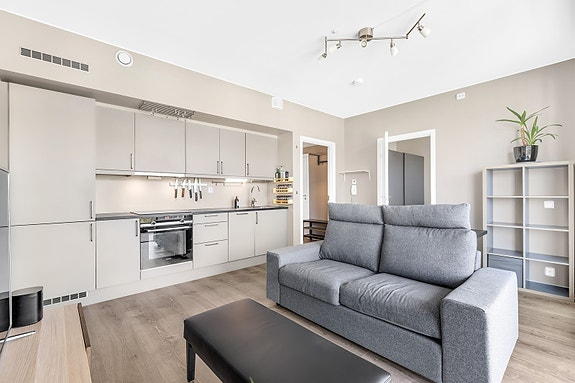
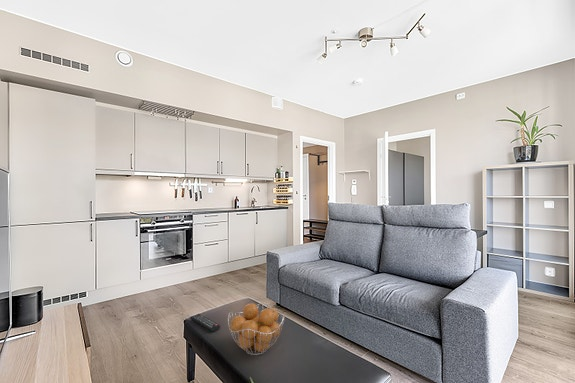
+ remote control (204, 322)
+ fruit basket (256, 327)
